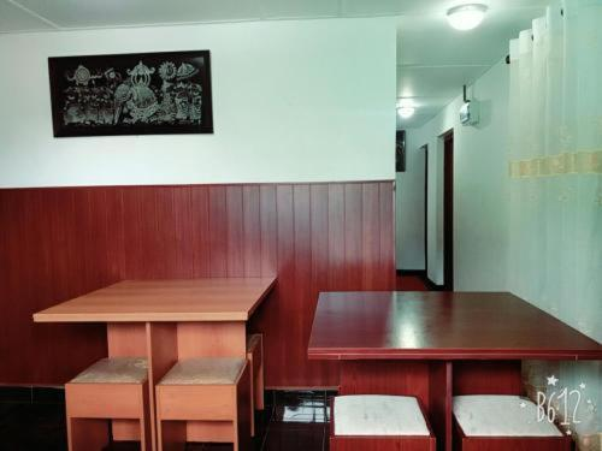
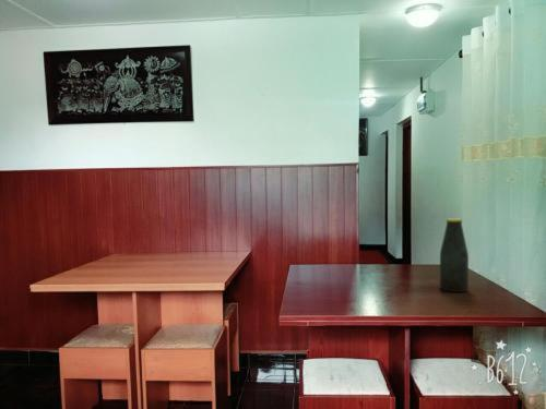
+ bottle (453, 254)
